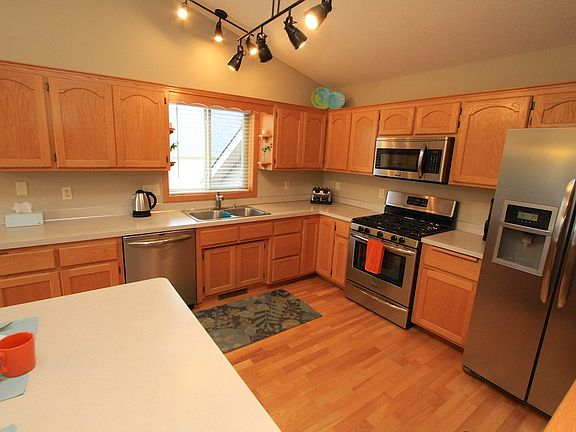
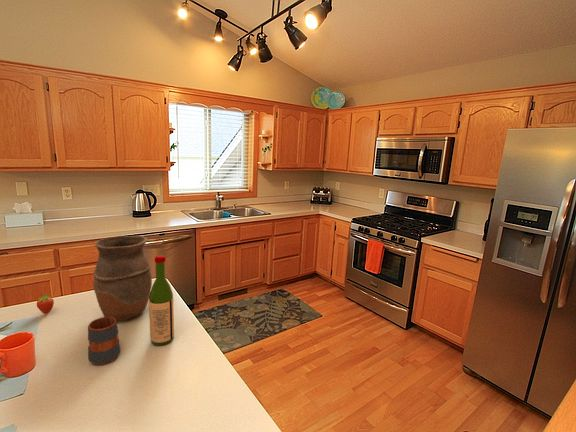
+ mug (102, 337)
+ fruit (45, 304)
+ wine bottle (161, 299)
+ vase (123, 277)
